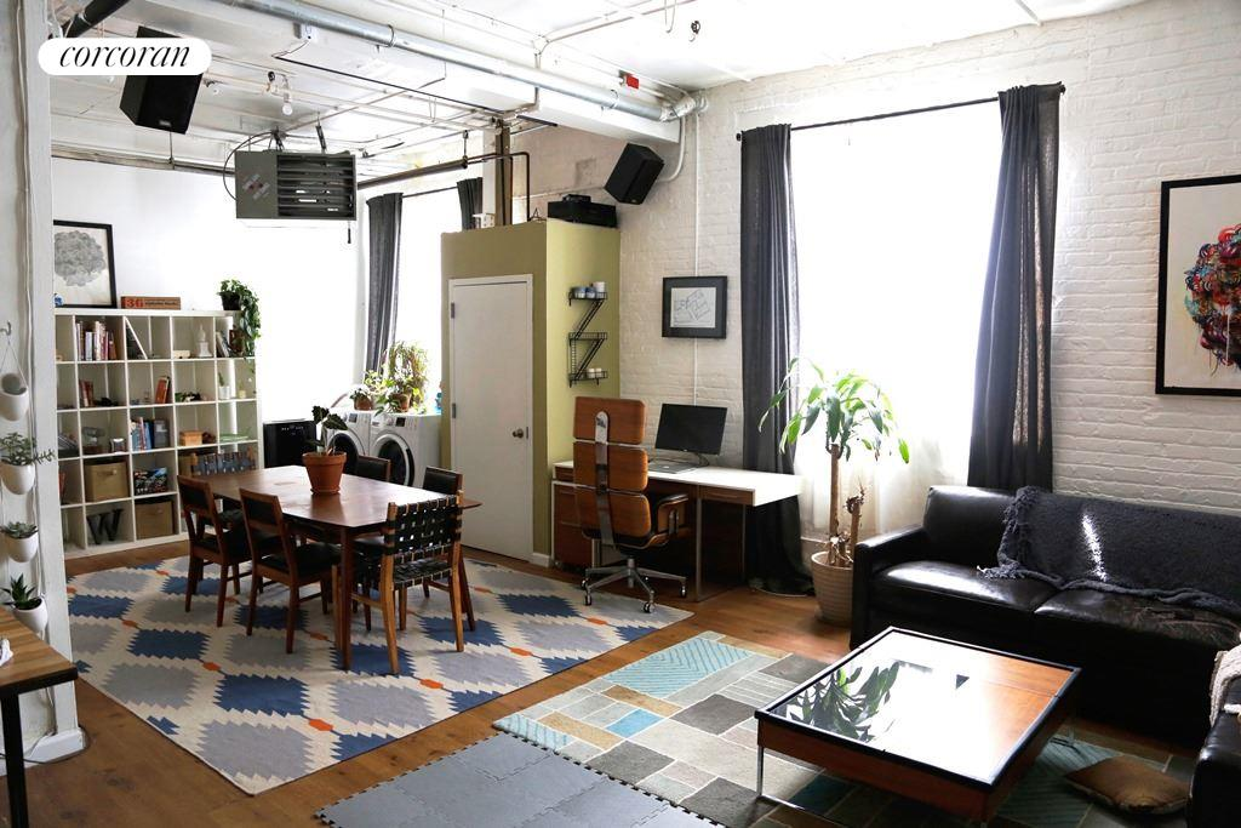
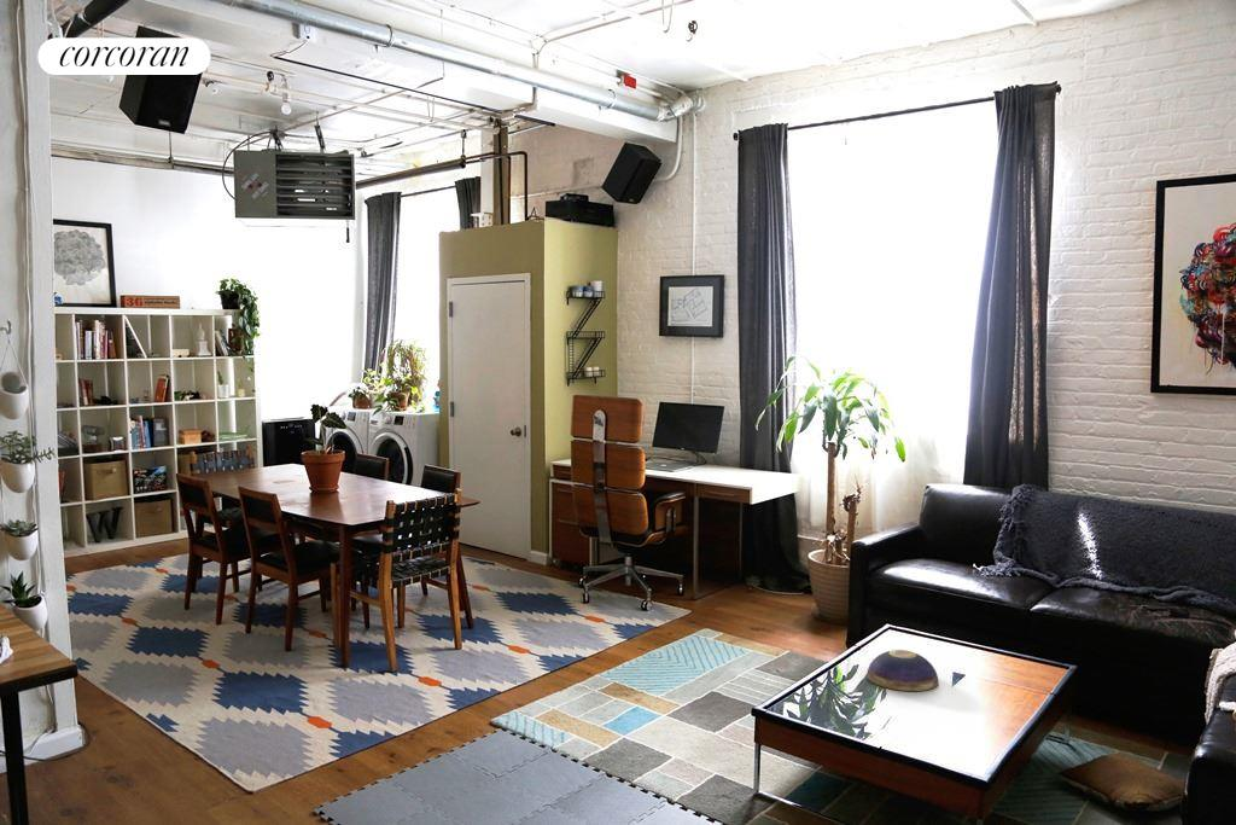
+ decorative bowl (902, 664)
